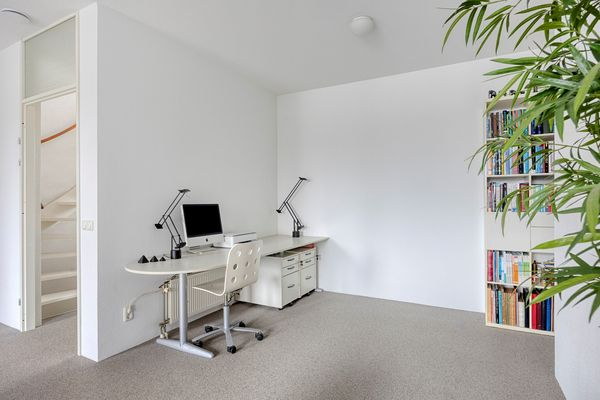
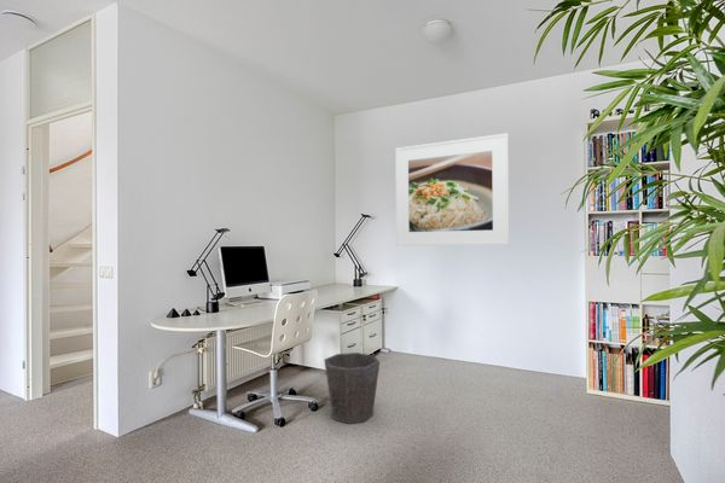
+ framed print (448, 193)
+ waste bin (352, 386)
